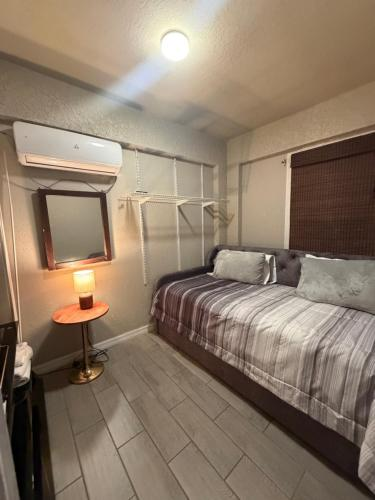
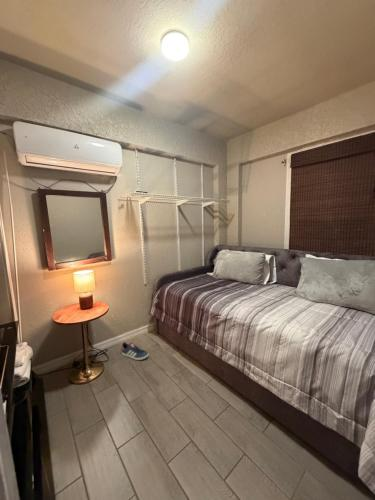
+ sneaker (134, 349)
